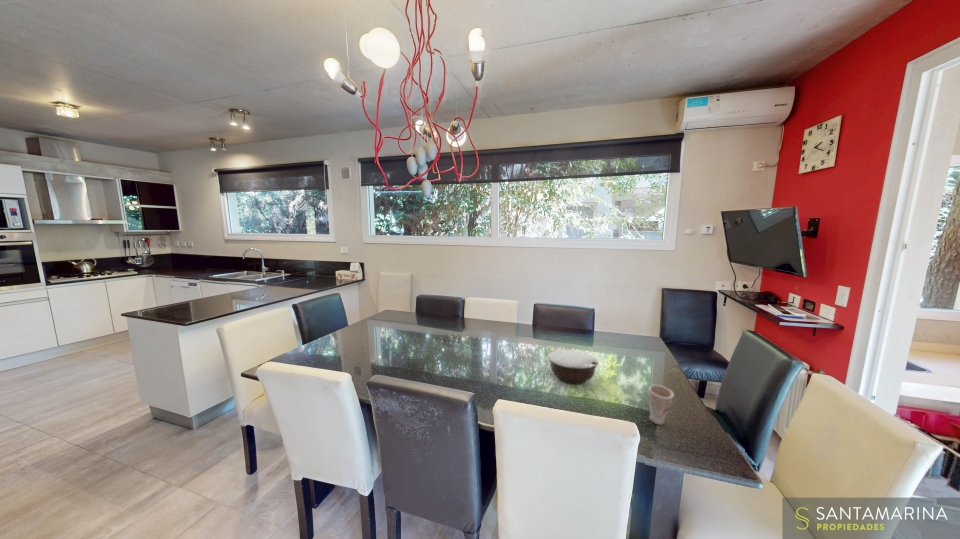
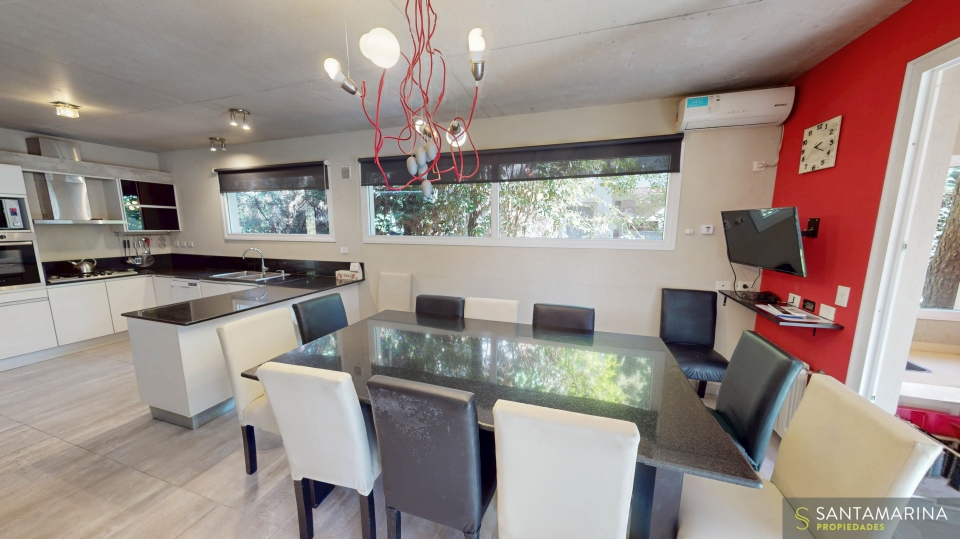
- bowl (571, 367)
- cup (659, 406)
